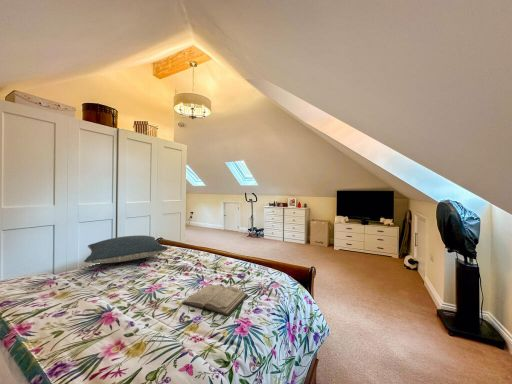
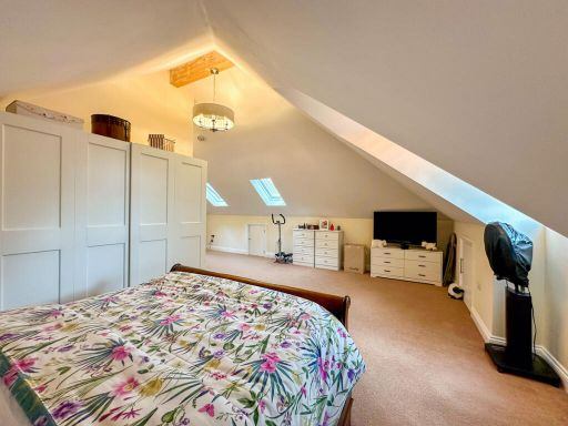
- diary (216, 296)
- pillow (126, 247)
